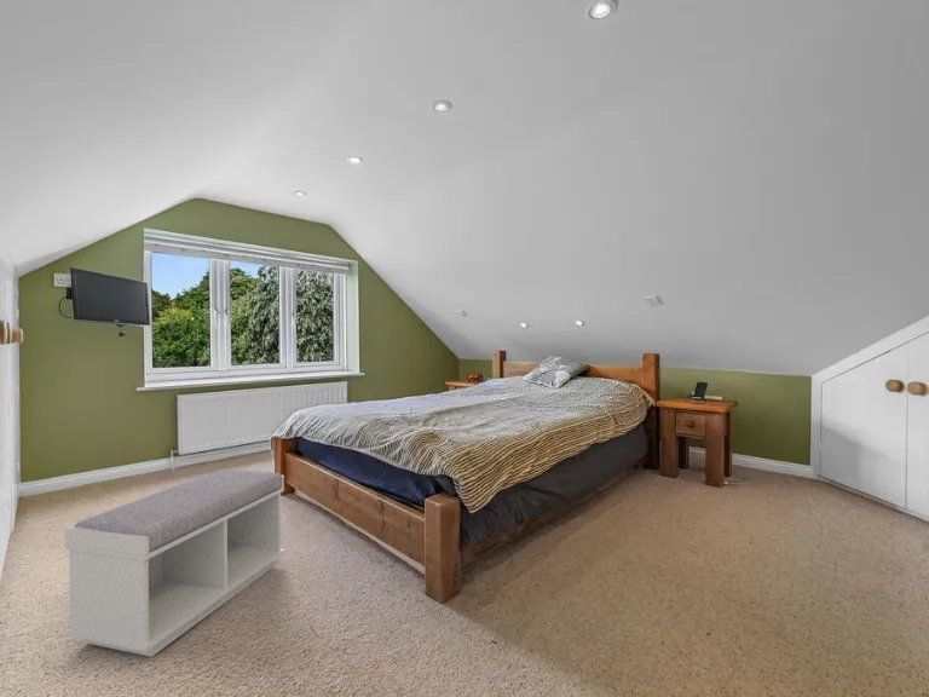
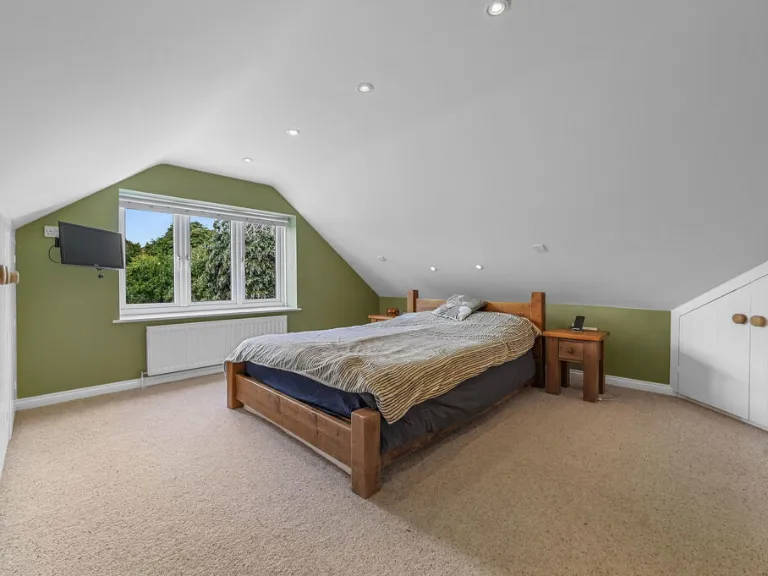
- bench (194, 545)
